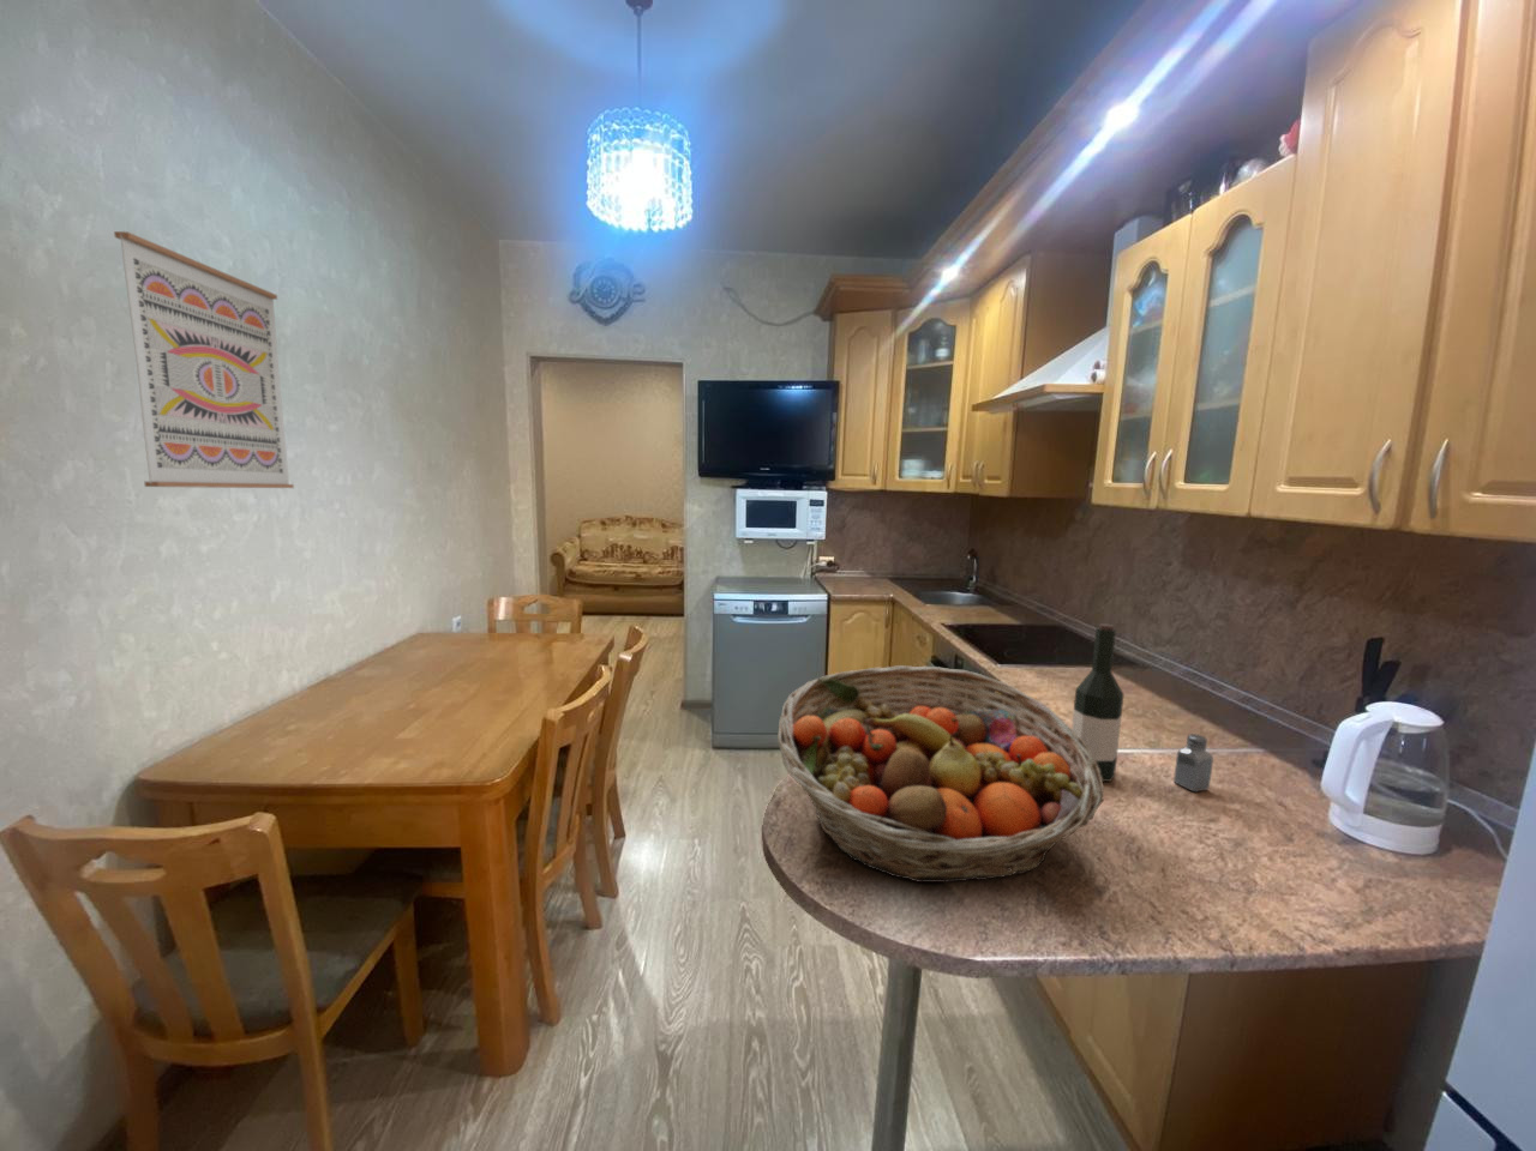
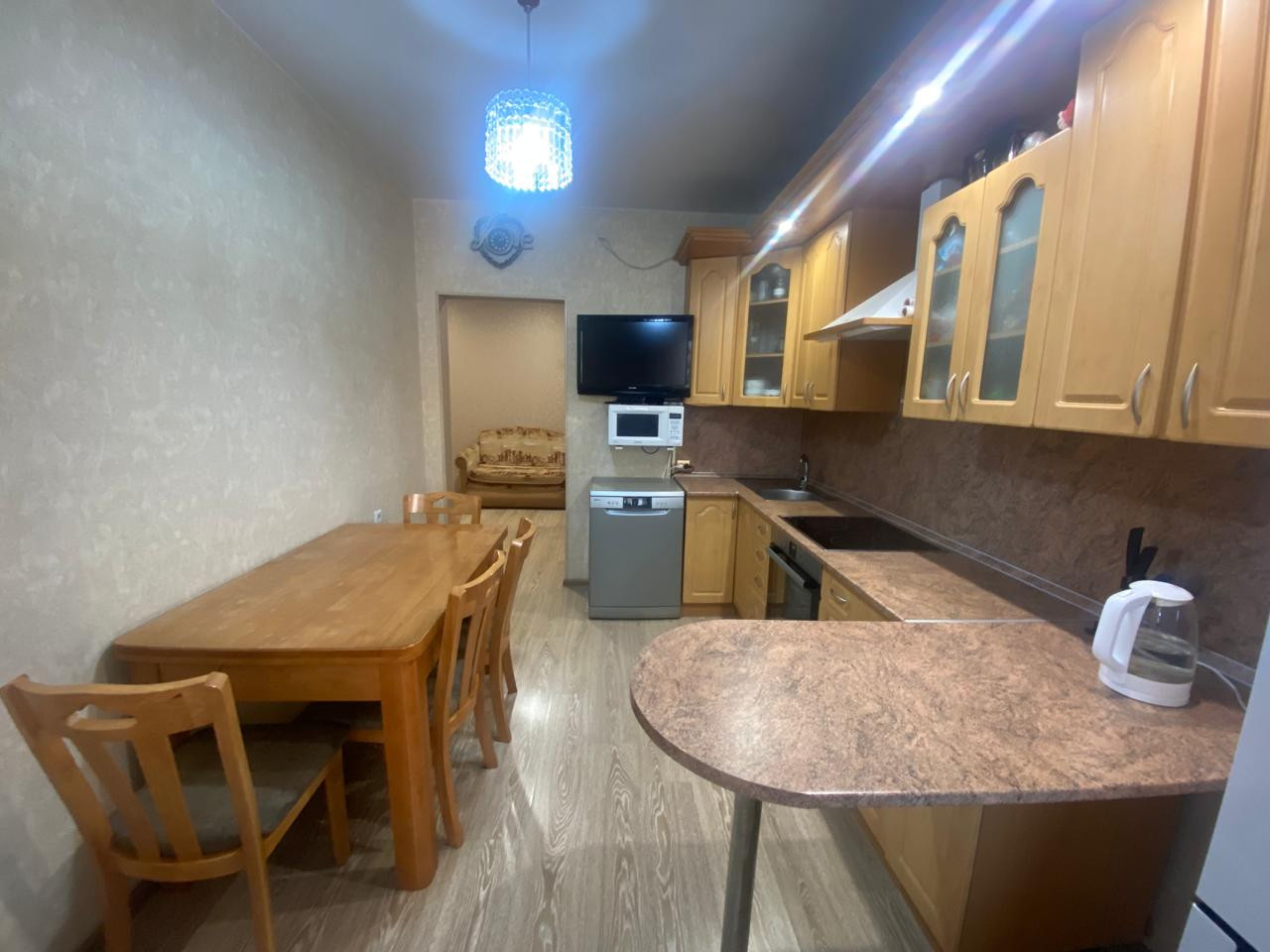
- wine bottle (1098, 699)
- saltshaker (1194, 760)
- wall art (218, 380)
- fruit basket (930, 762)
